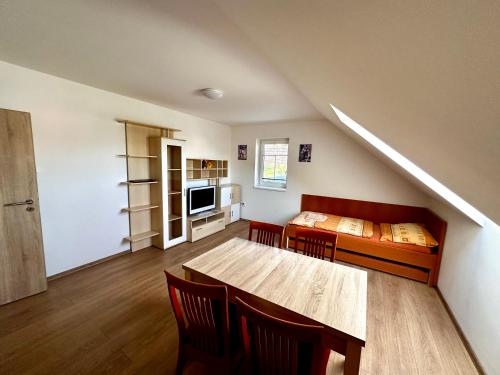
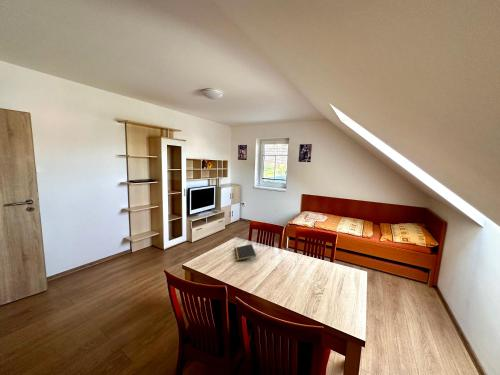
+ notepad (244, 251)
